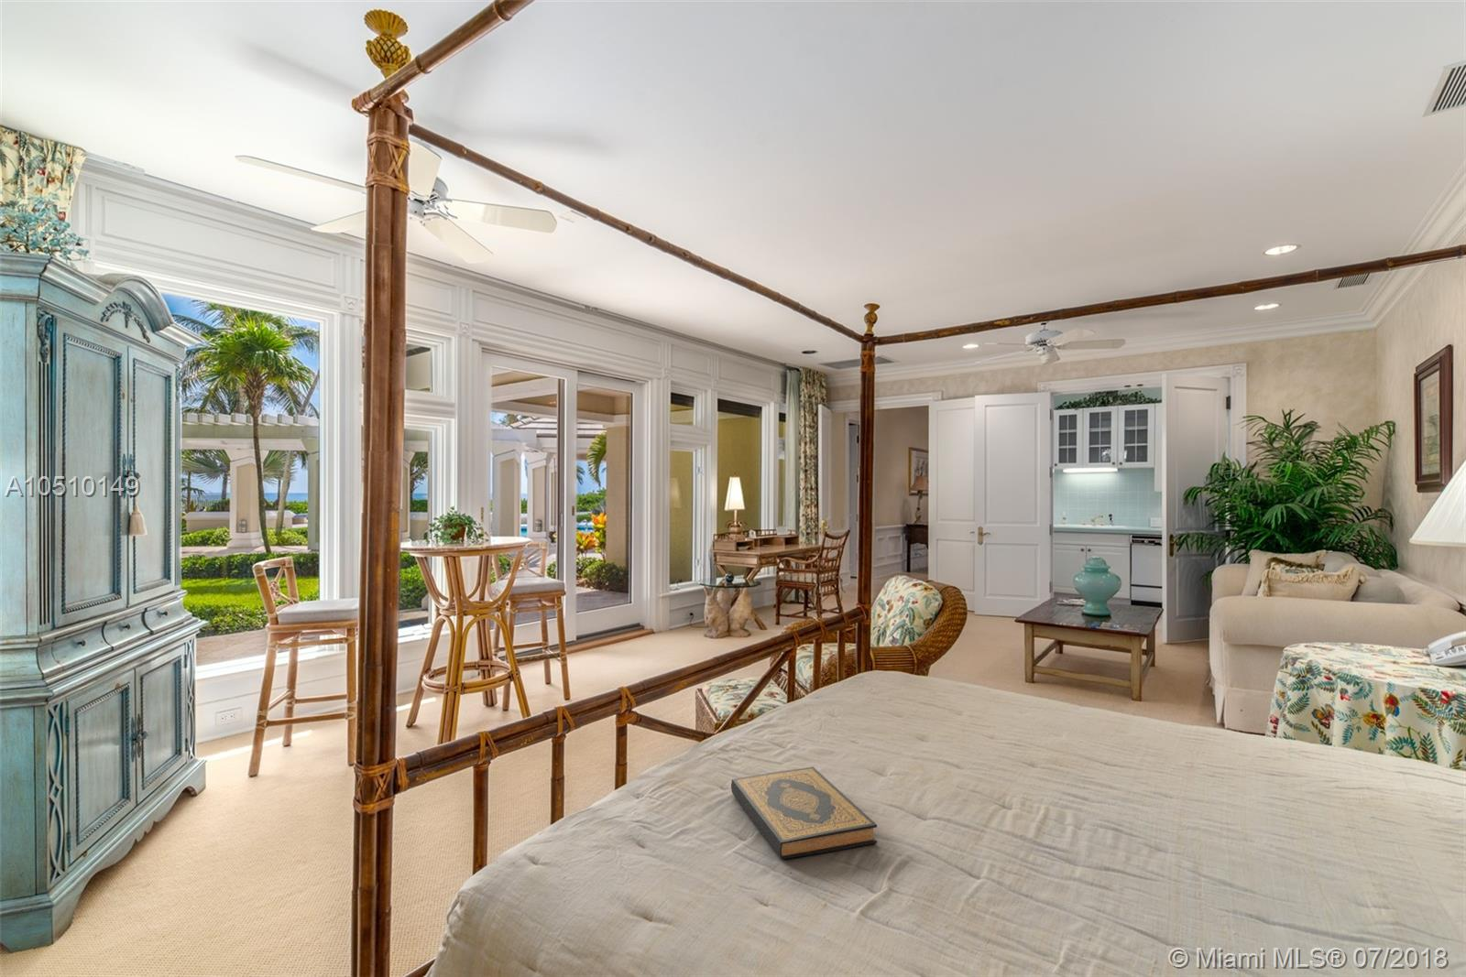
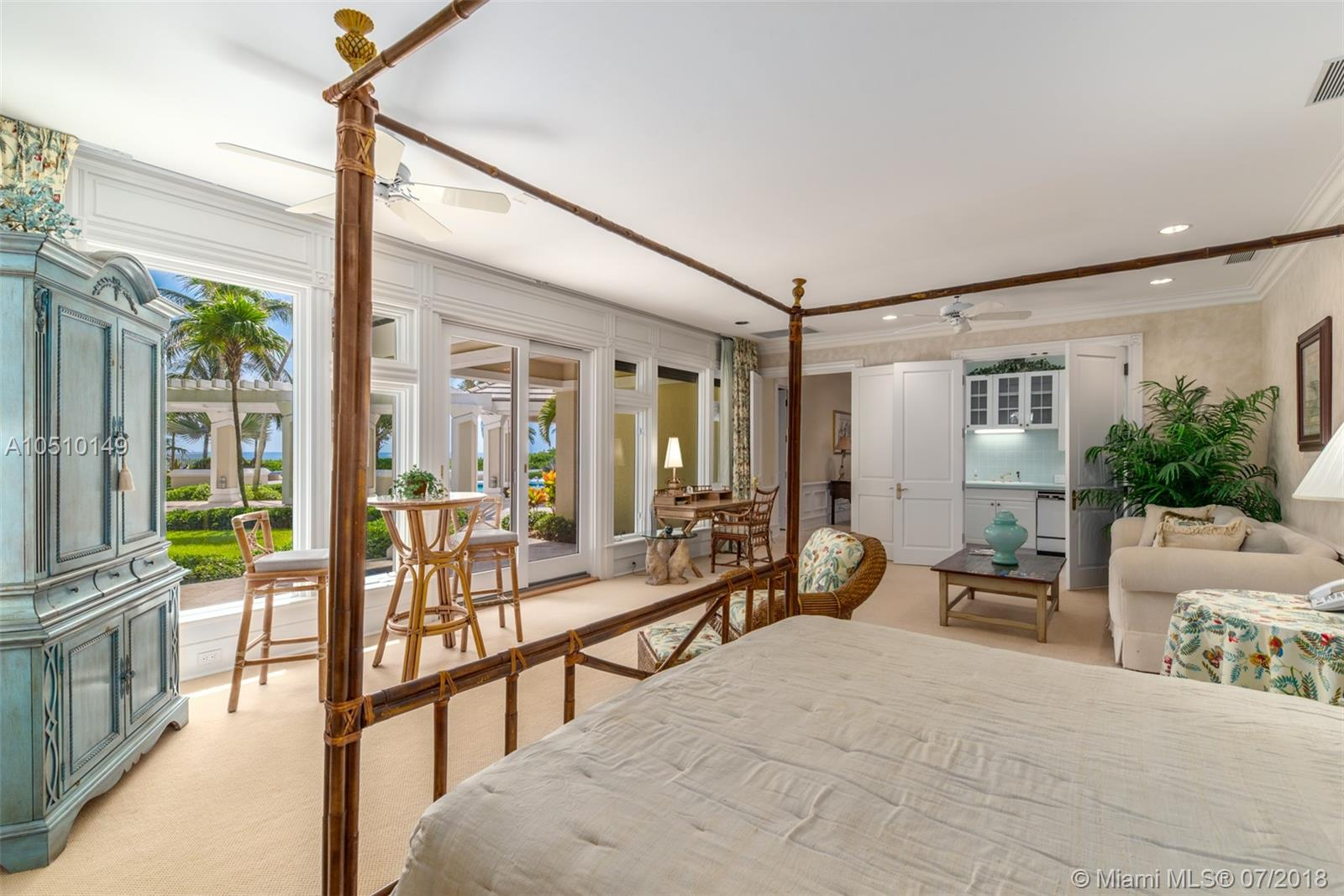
- hardback book (798, 808)
